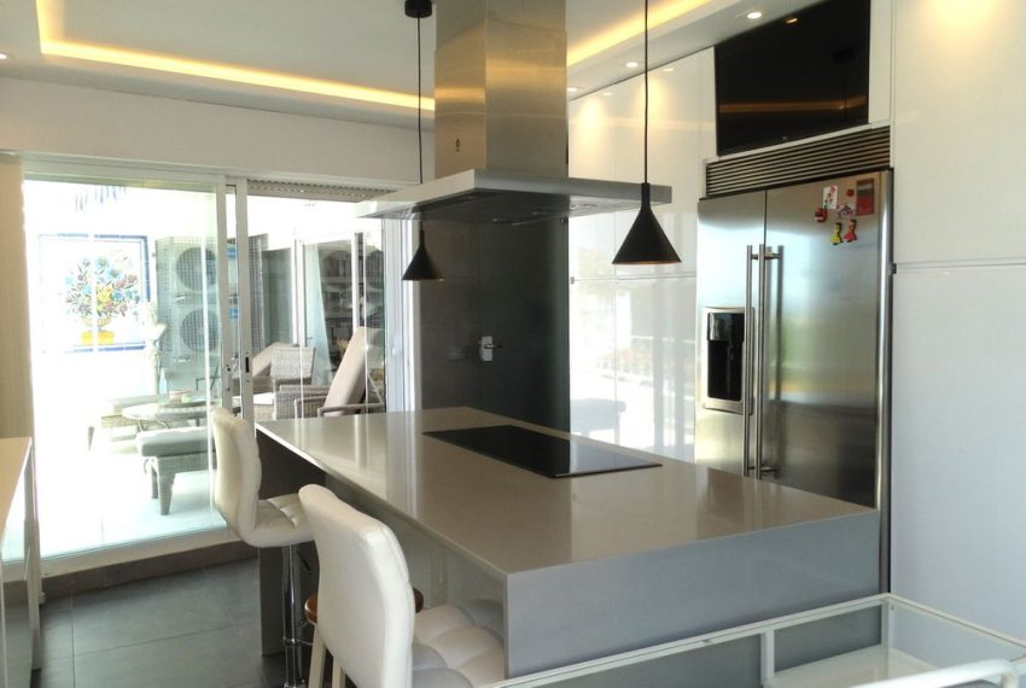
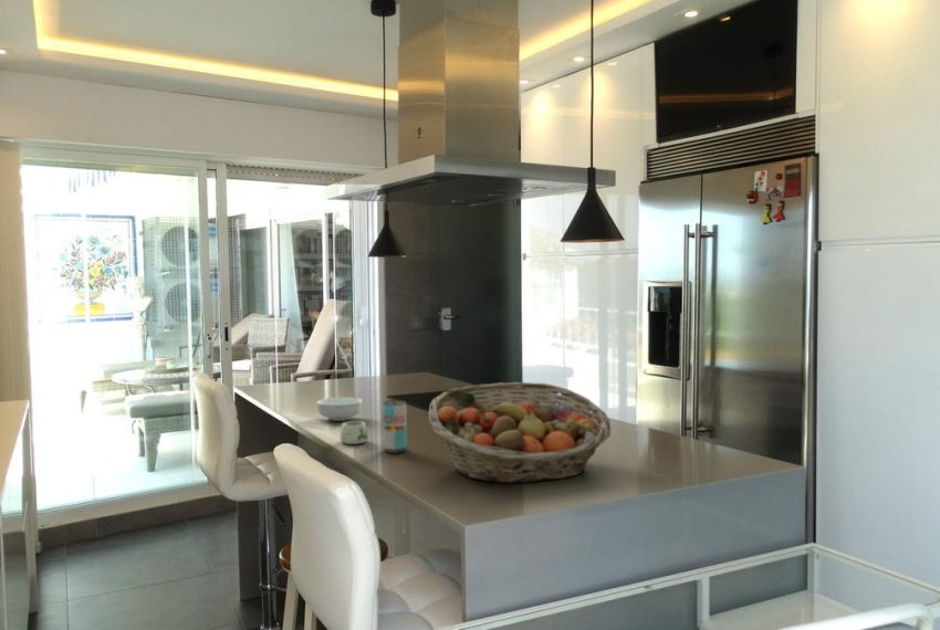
+ beverage can (395, 426)
+ cereal bowl (340, 409)
+ mug (353, 431)
+ fruit basket (519, 429)
